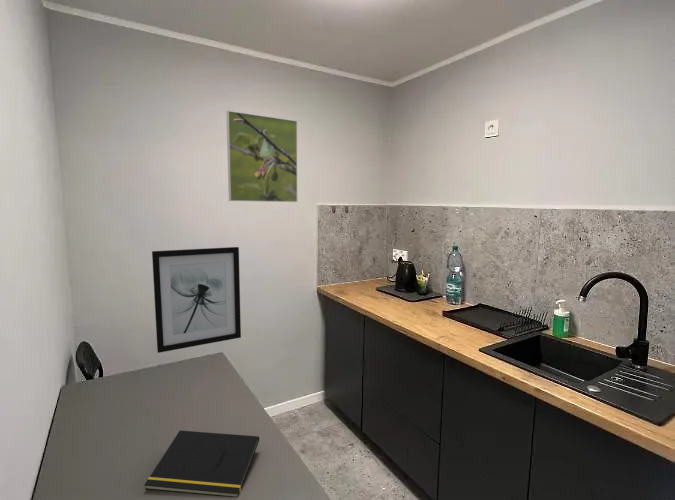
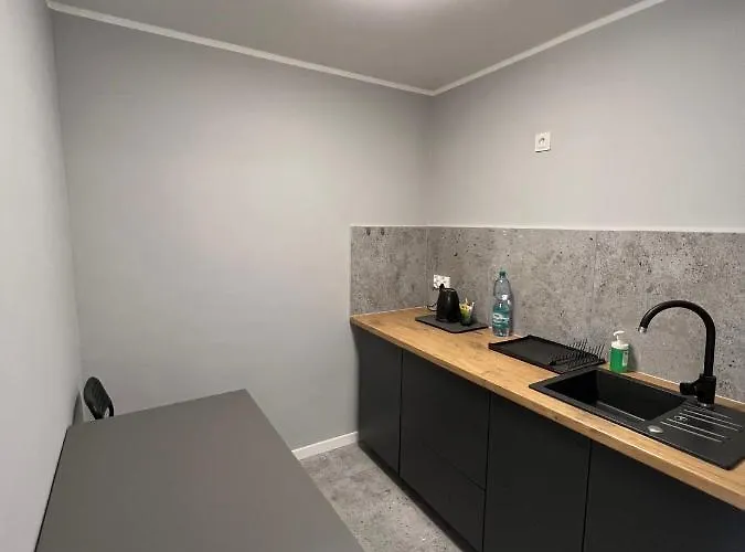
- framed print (264, 159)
- wall art (199, 297)
- notepad (206, 461)
